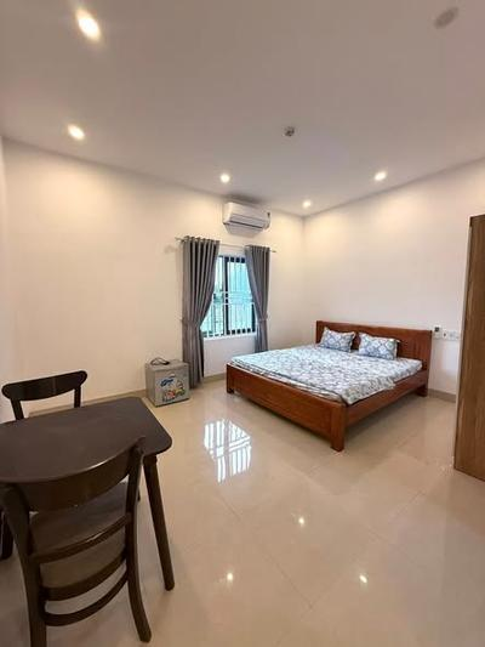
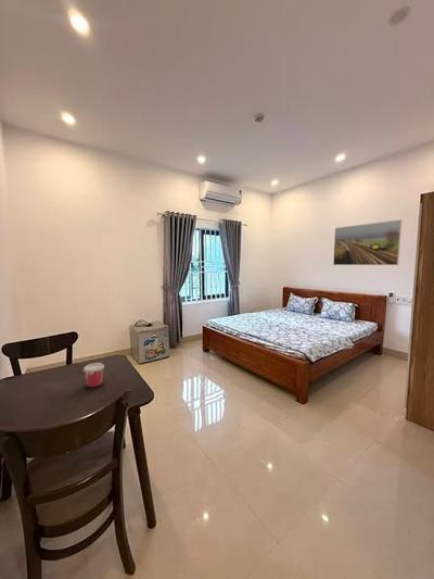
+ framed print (363, 244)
+ cup (94, 375)
